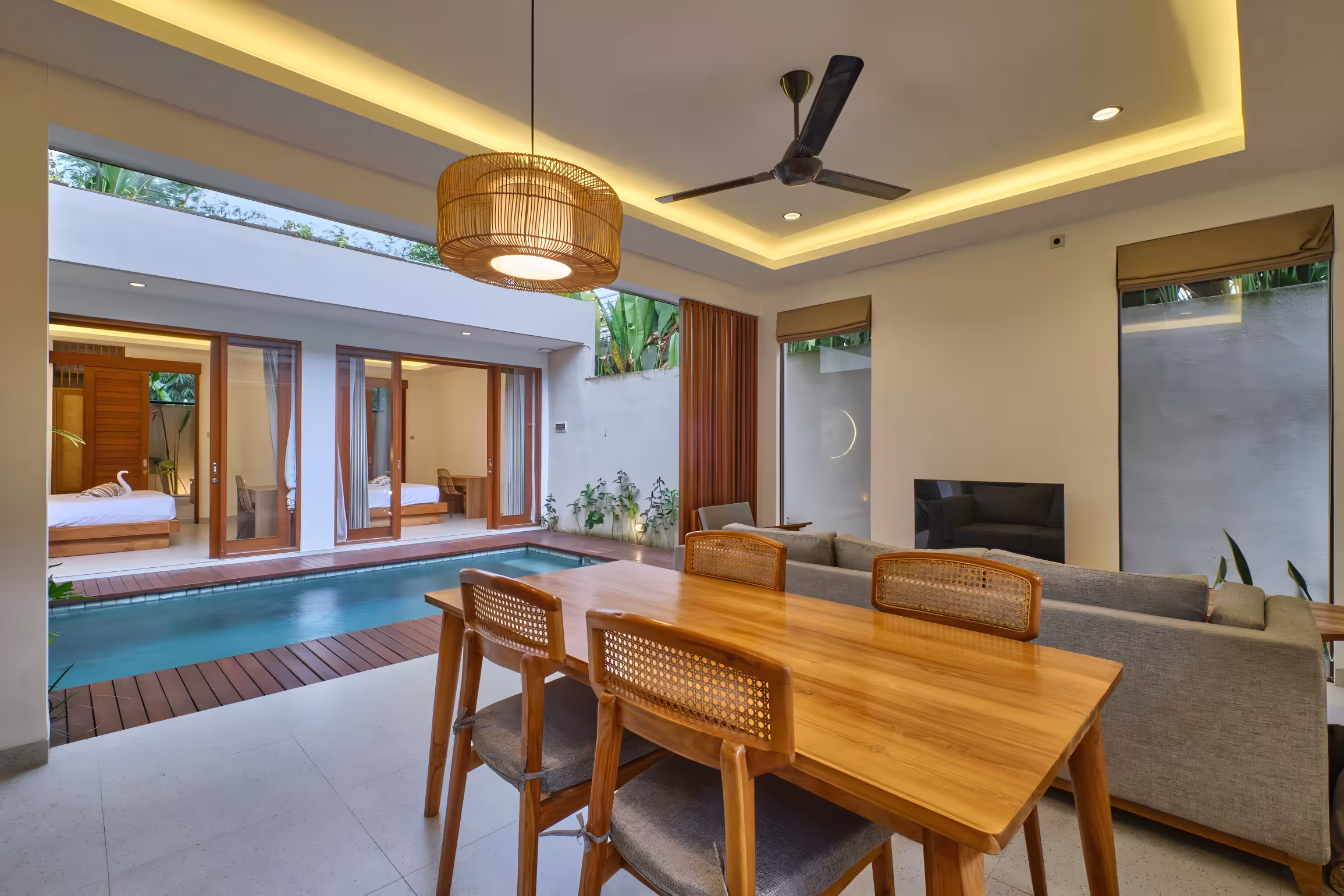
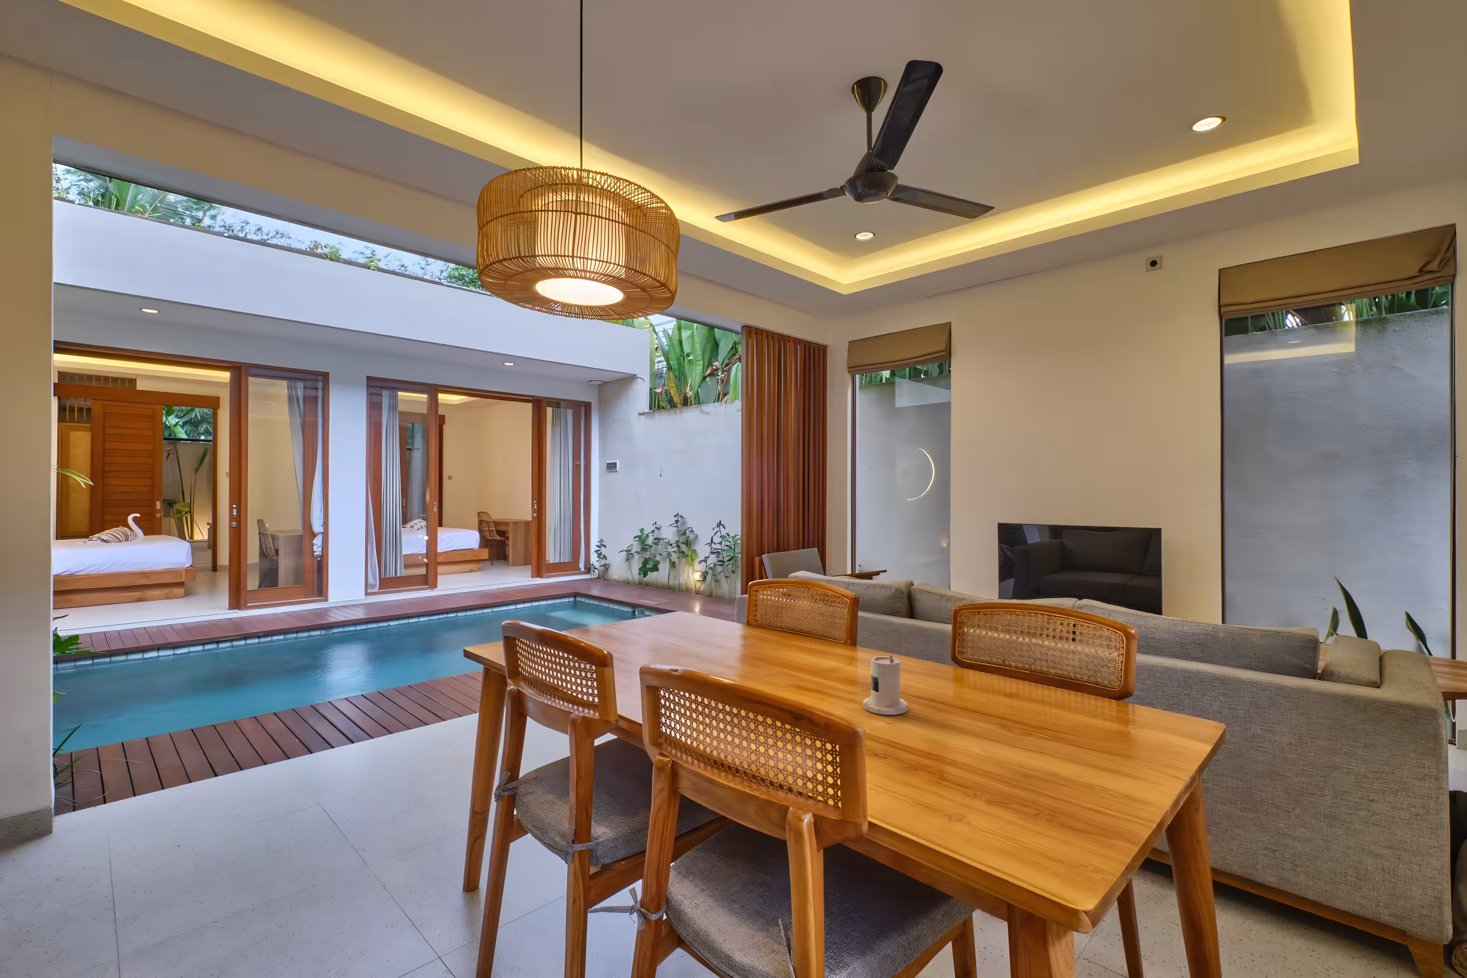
+ candle (884, 680)
